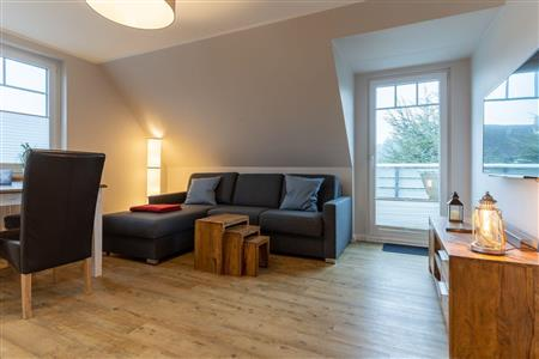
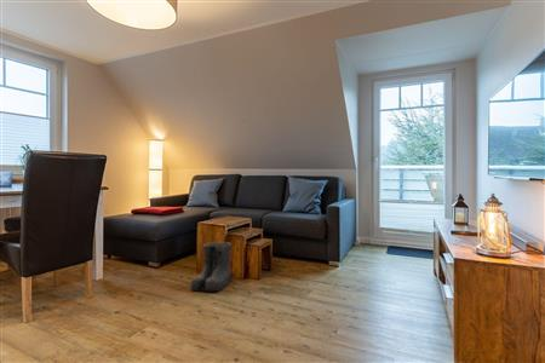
+ boots (212, 264)
